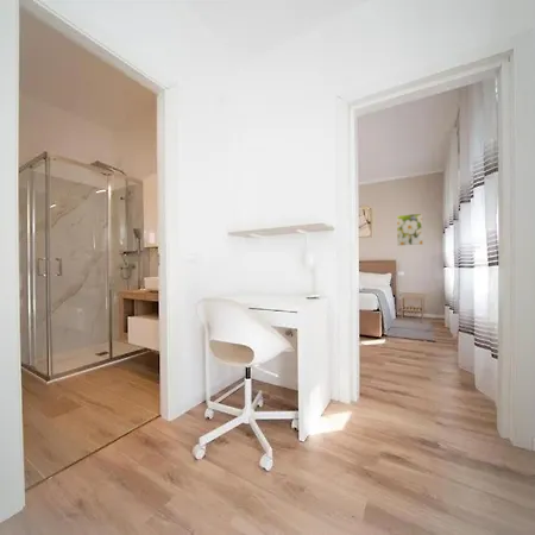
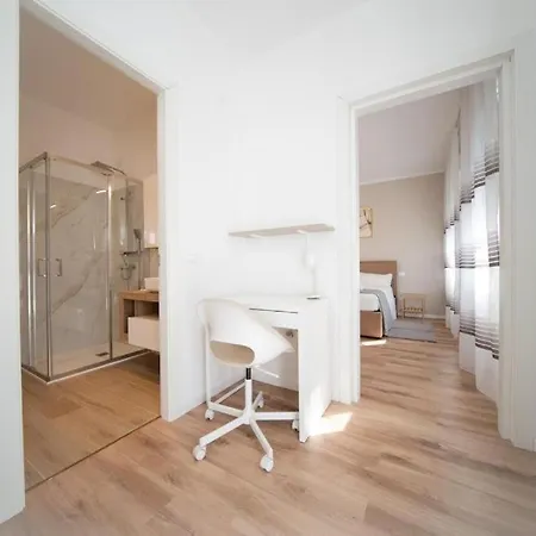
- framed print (409, 229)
